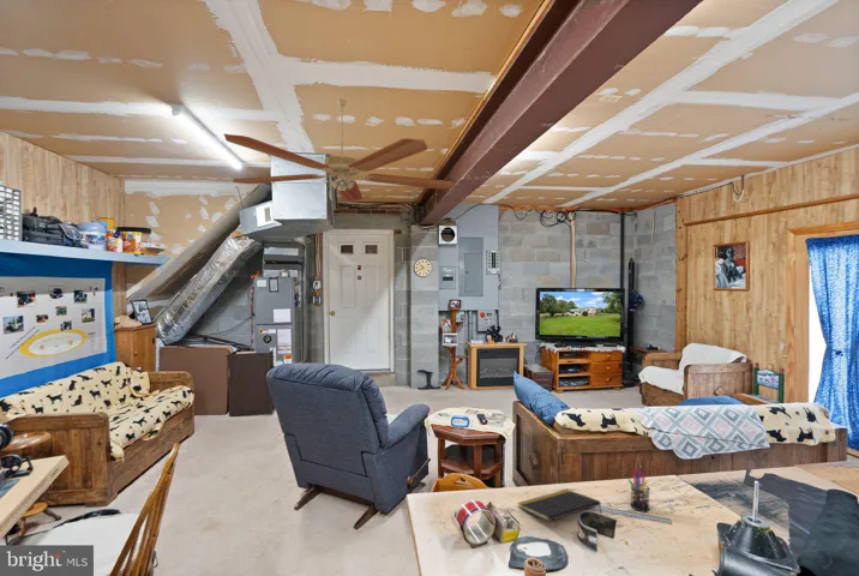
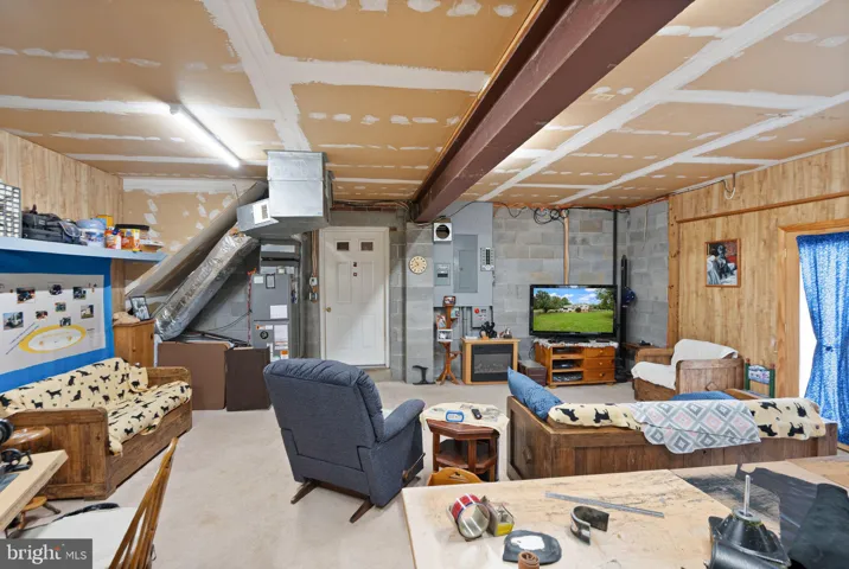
- ceiling fan (342, 148)
- pen holder (637, 488)
- notepad (558, 504)
